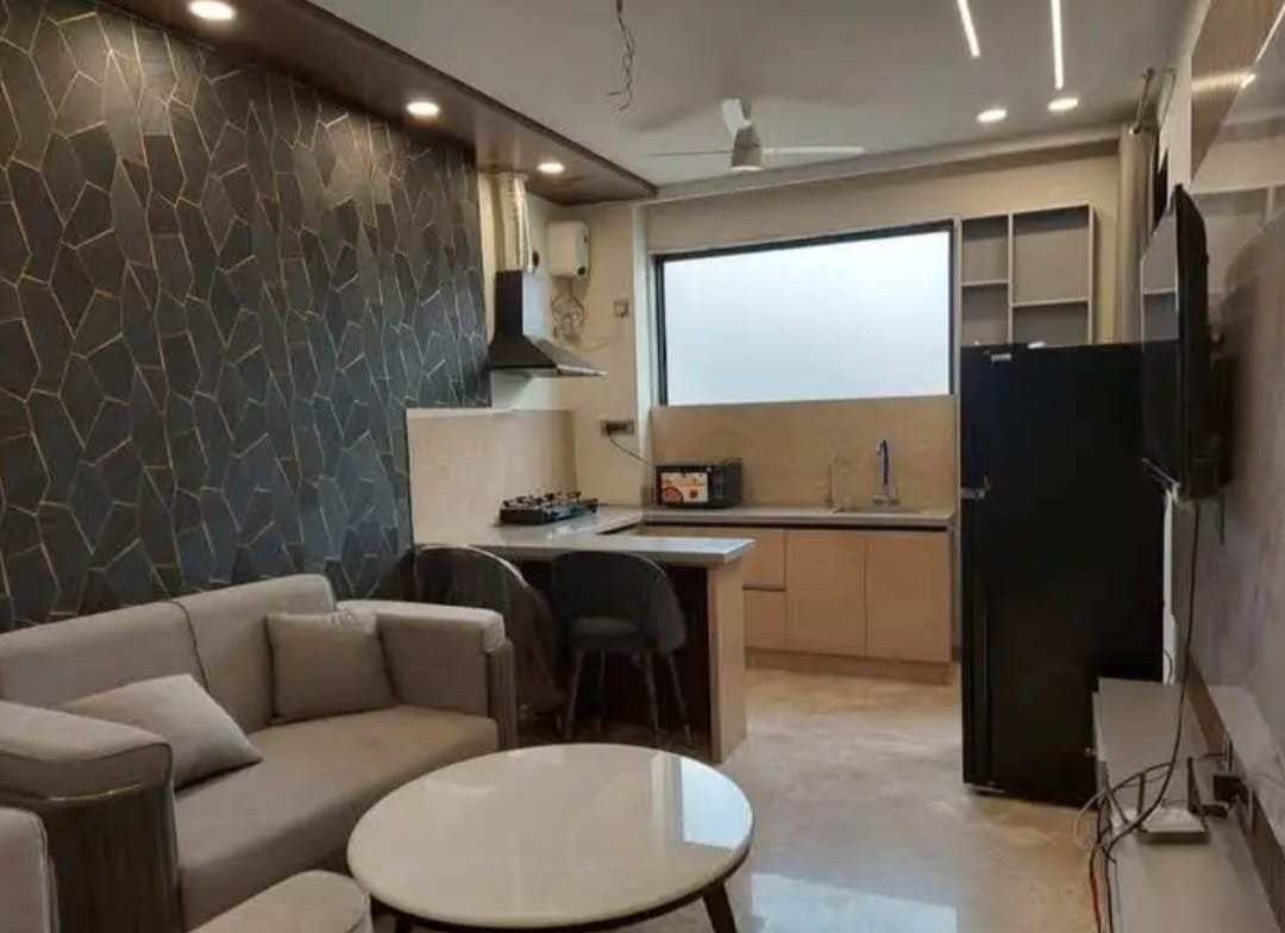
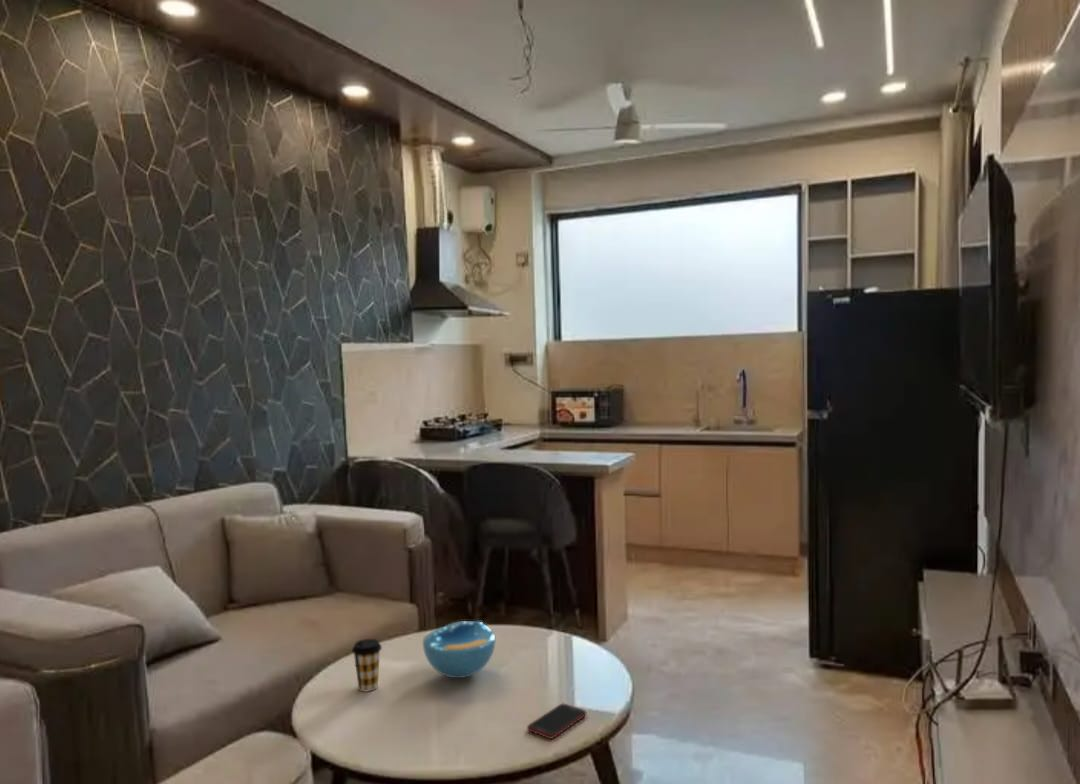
+ bowl (459, 648)
+ cell phone (557, 720)
+ coffee cup (367, 665)
